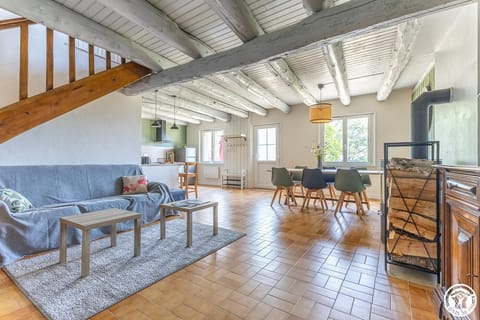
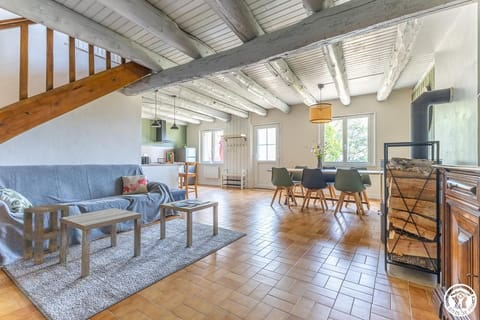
+ side table (46, 232)
